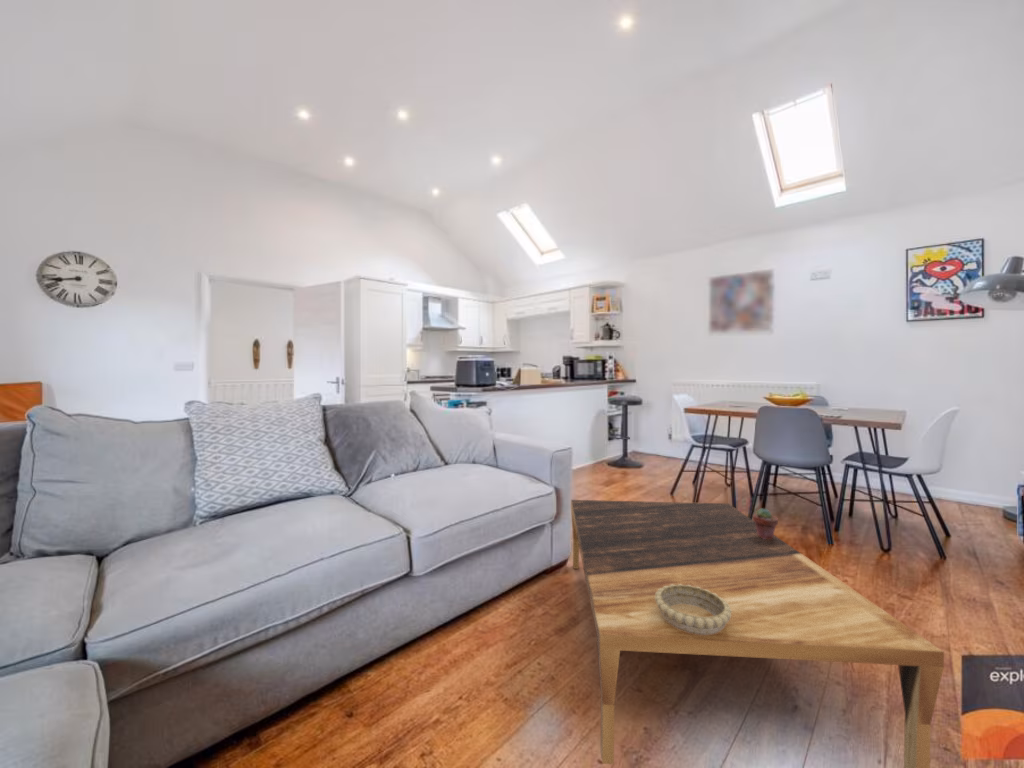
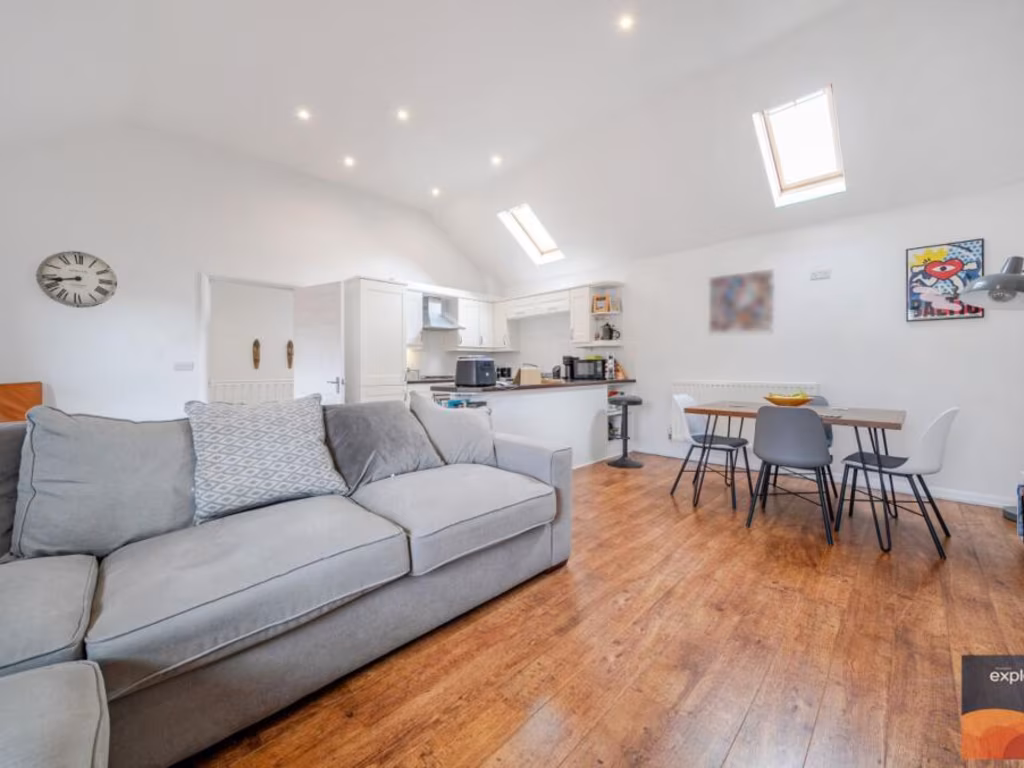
- potted succulent (765, 522)
- coffee table (685, 584)
- decorative bowl (692, 605)
